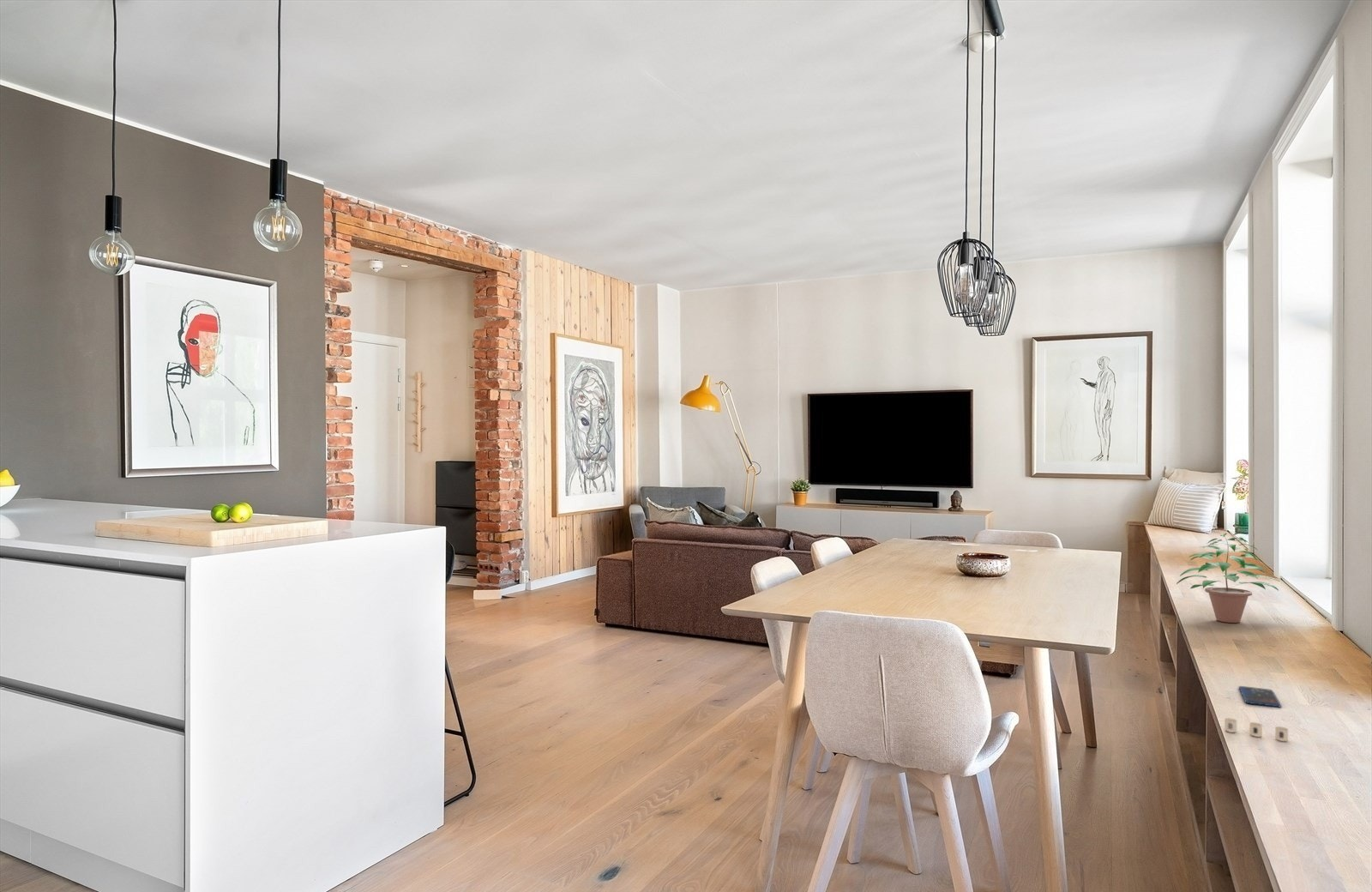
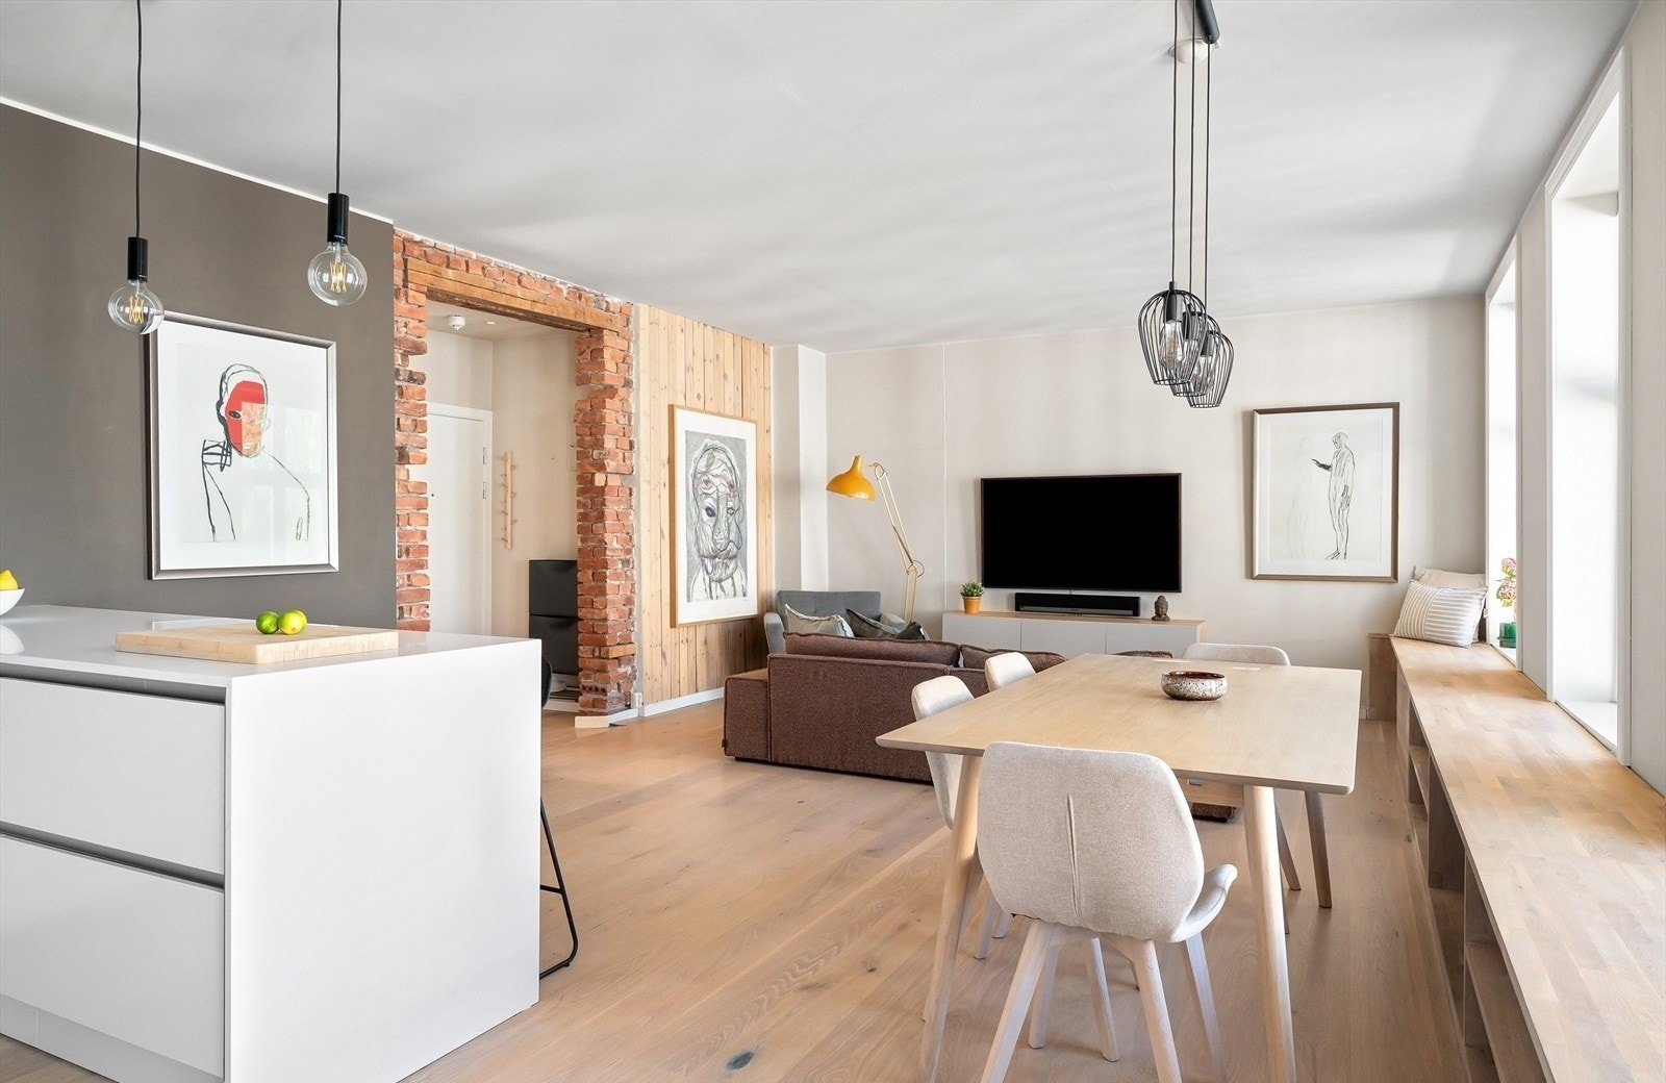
- potted plant (1228, 576)
- candle (1255, 729)
- smartphone (1259, 696)
